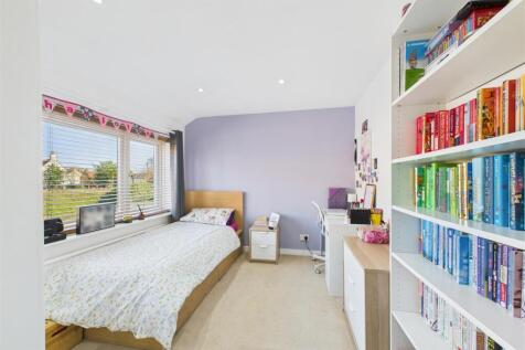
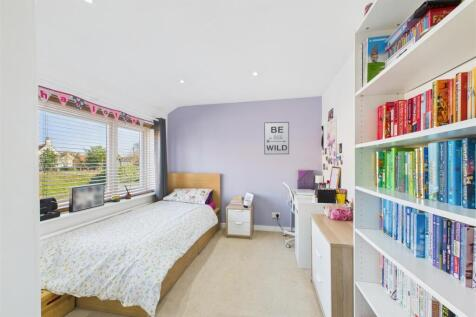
+ wall art (276, 138)
